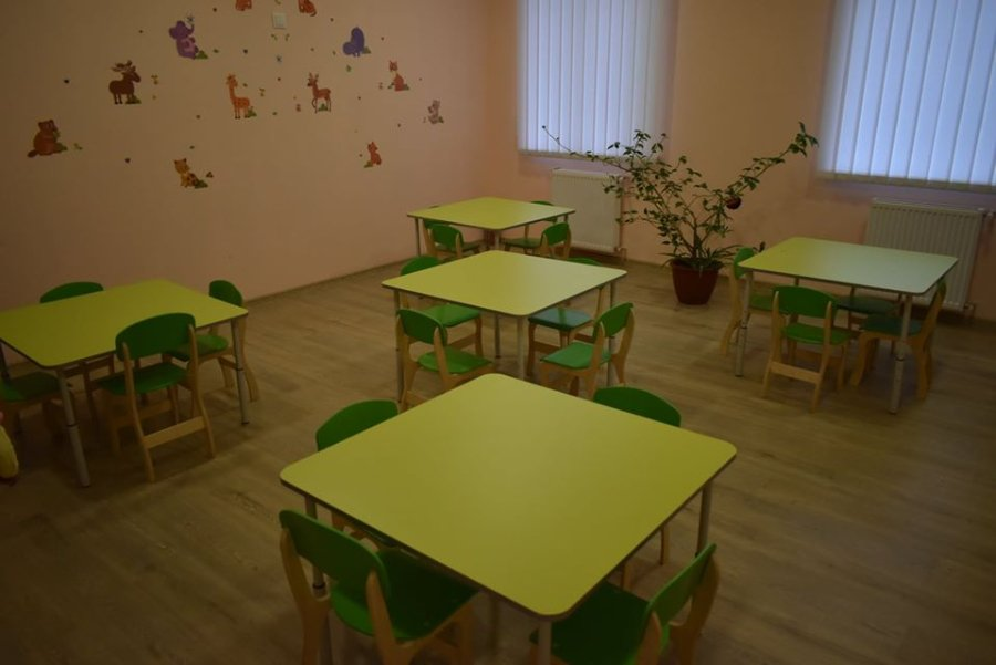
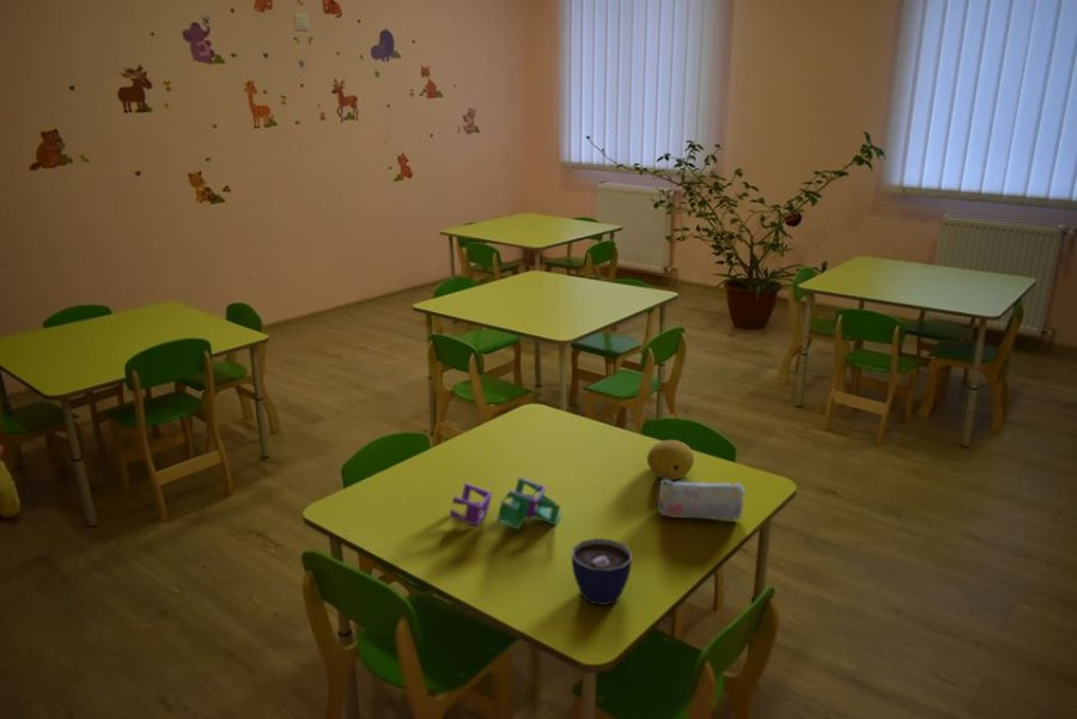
+ fruit (670, 456)
+ cup (606, 568)
+ puzzle (507, 504)
+ pencil case (700, 498)
